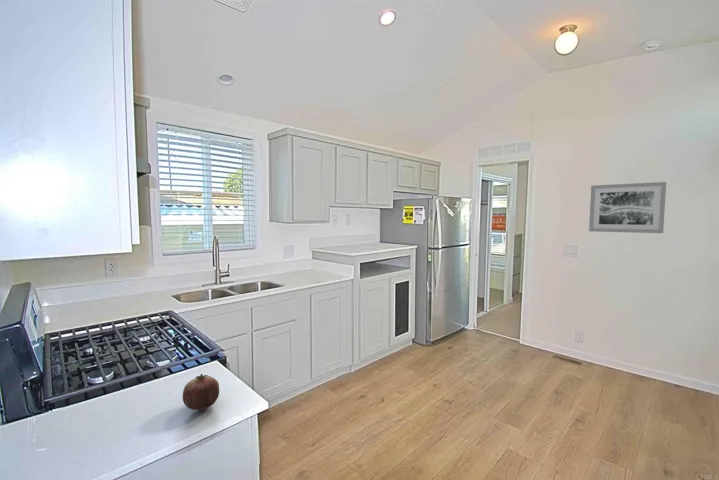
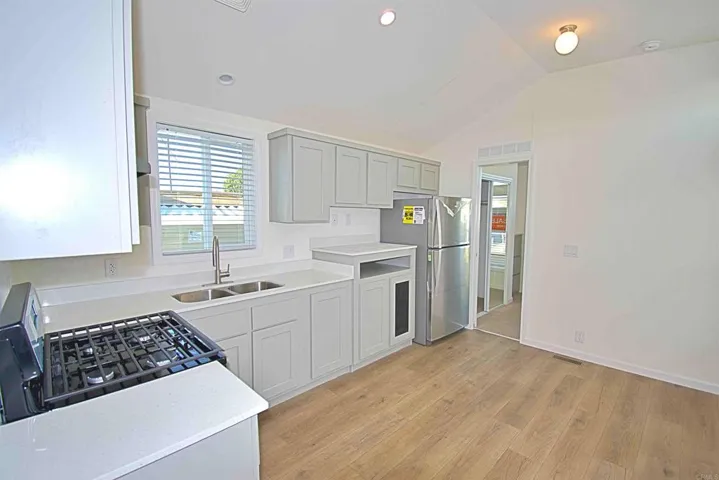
- wall art (625, 208)
- fruit (201, 391)
